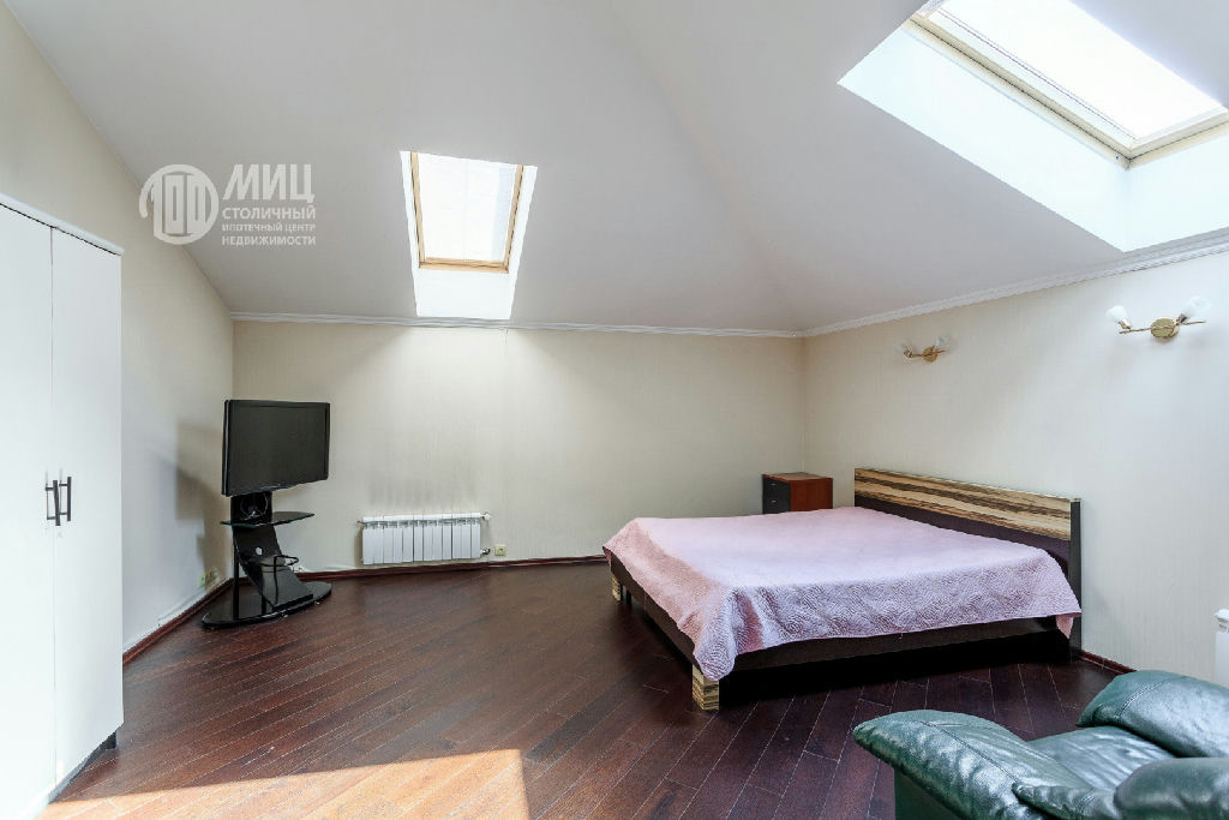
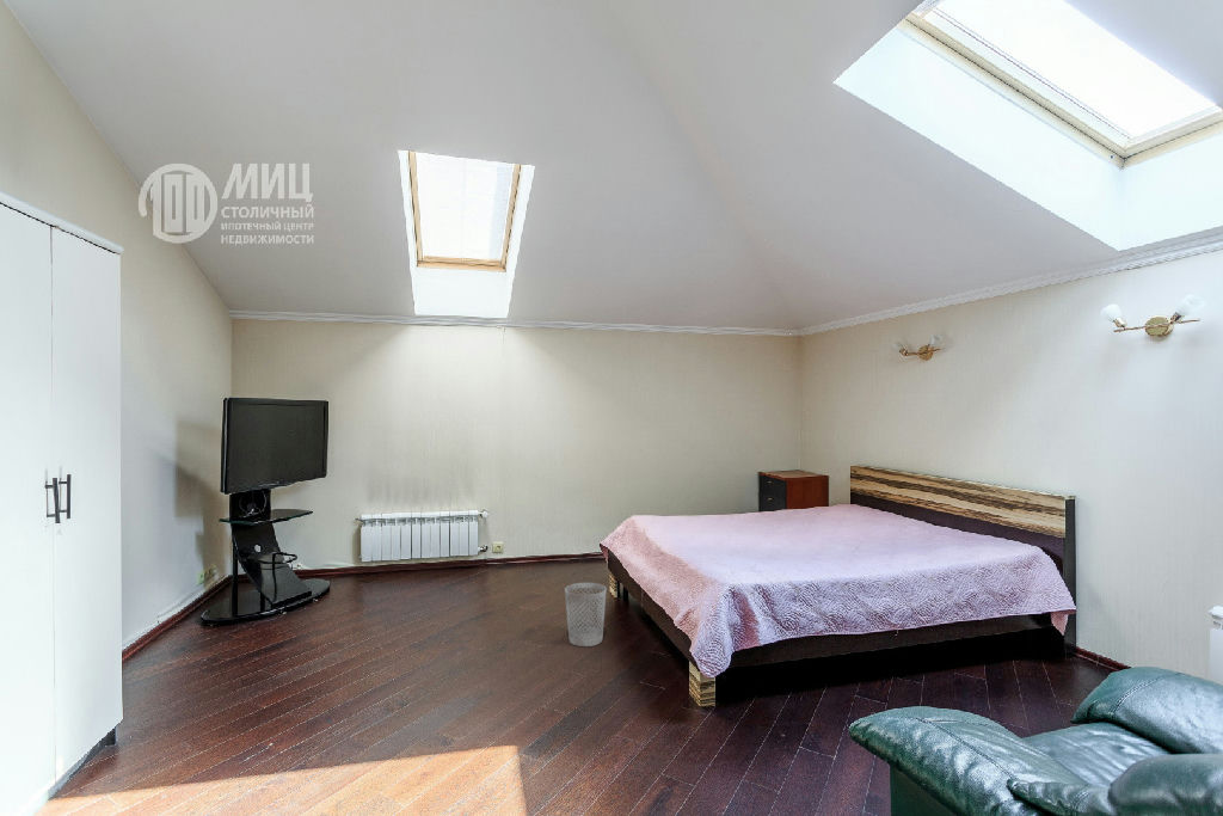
+ wastebasket (585, 614)
